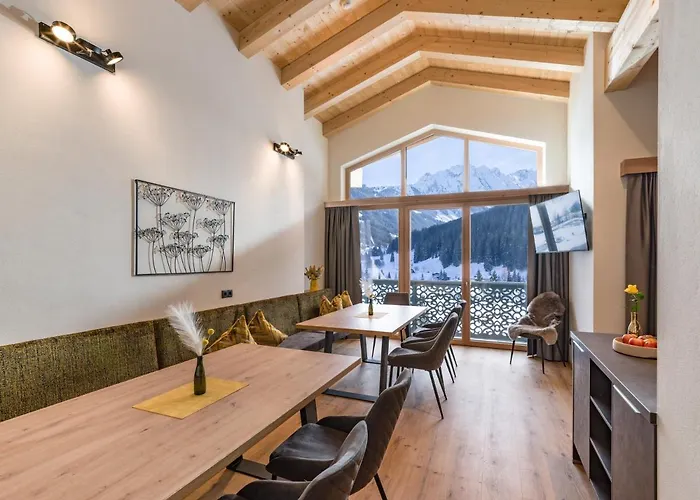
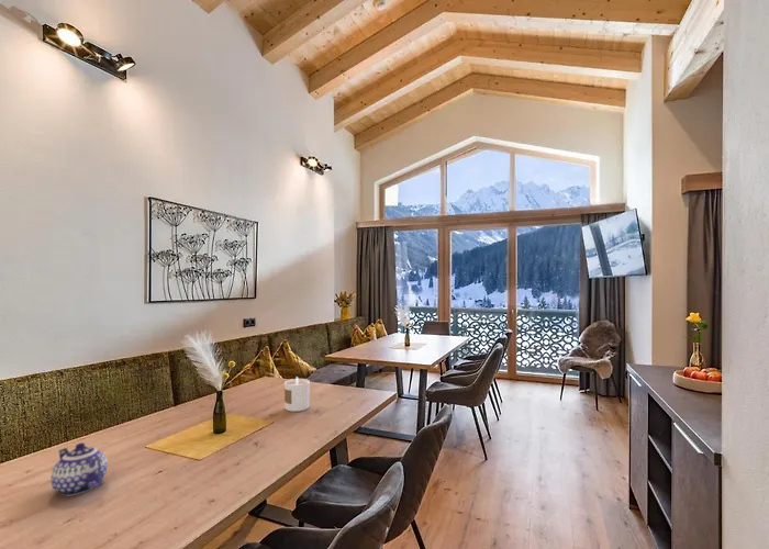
+ candle (297, 392)
+ teapot (80, 466)
